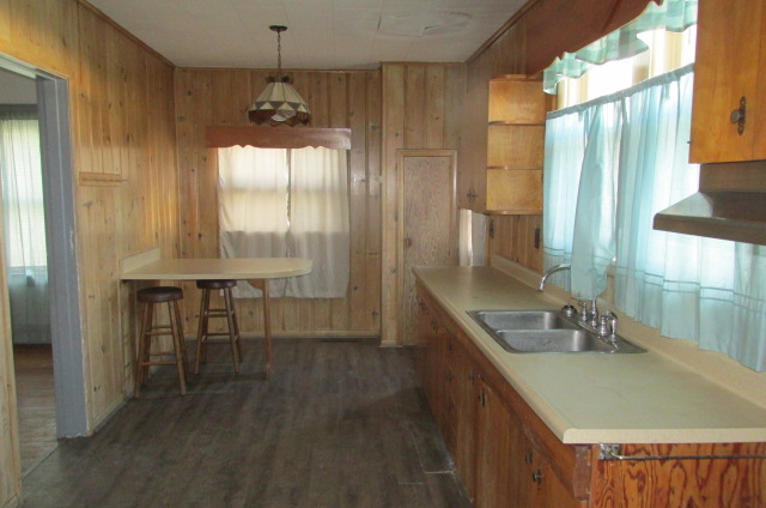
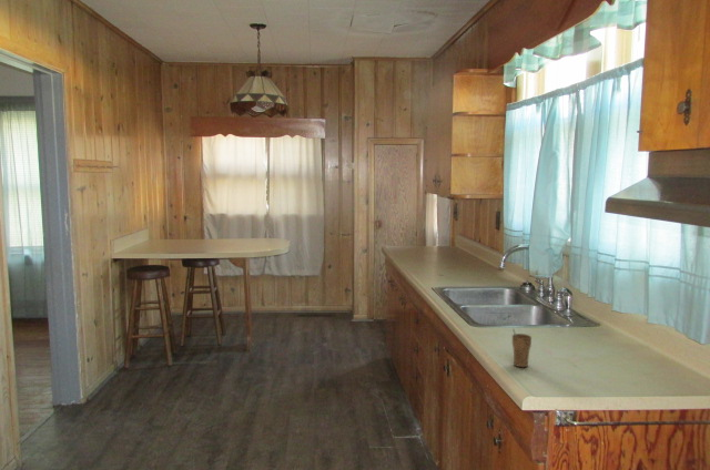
+ cup (521, 346)
